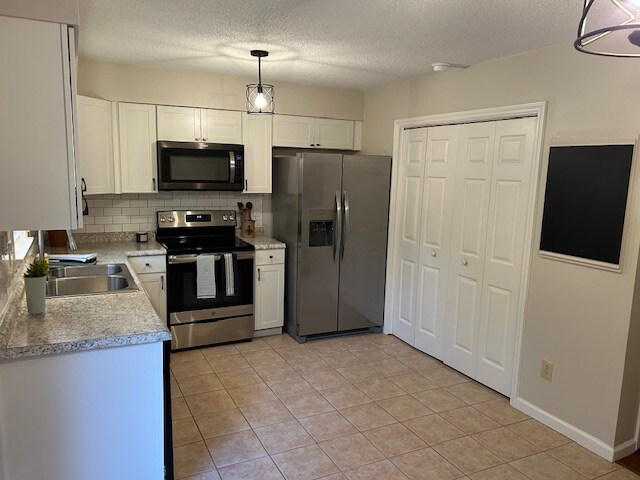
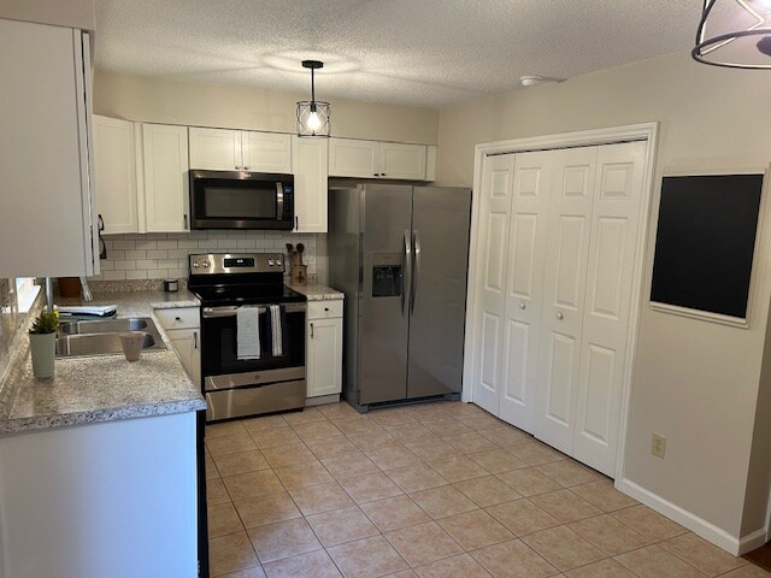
+ cup (133, 346)
